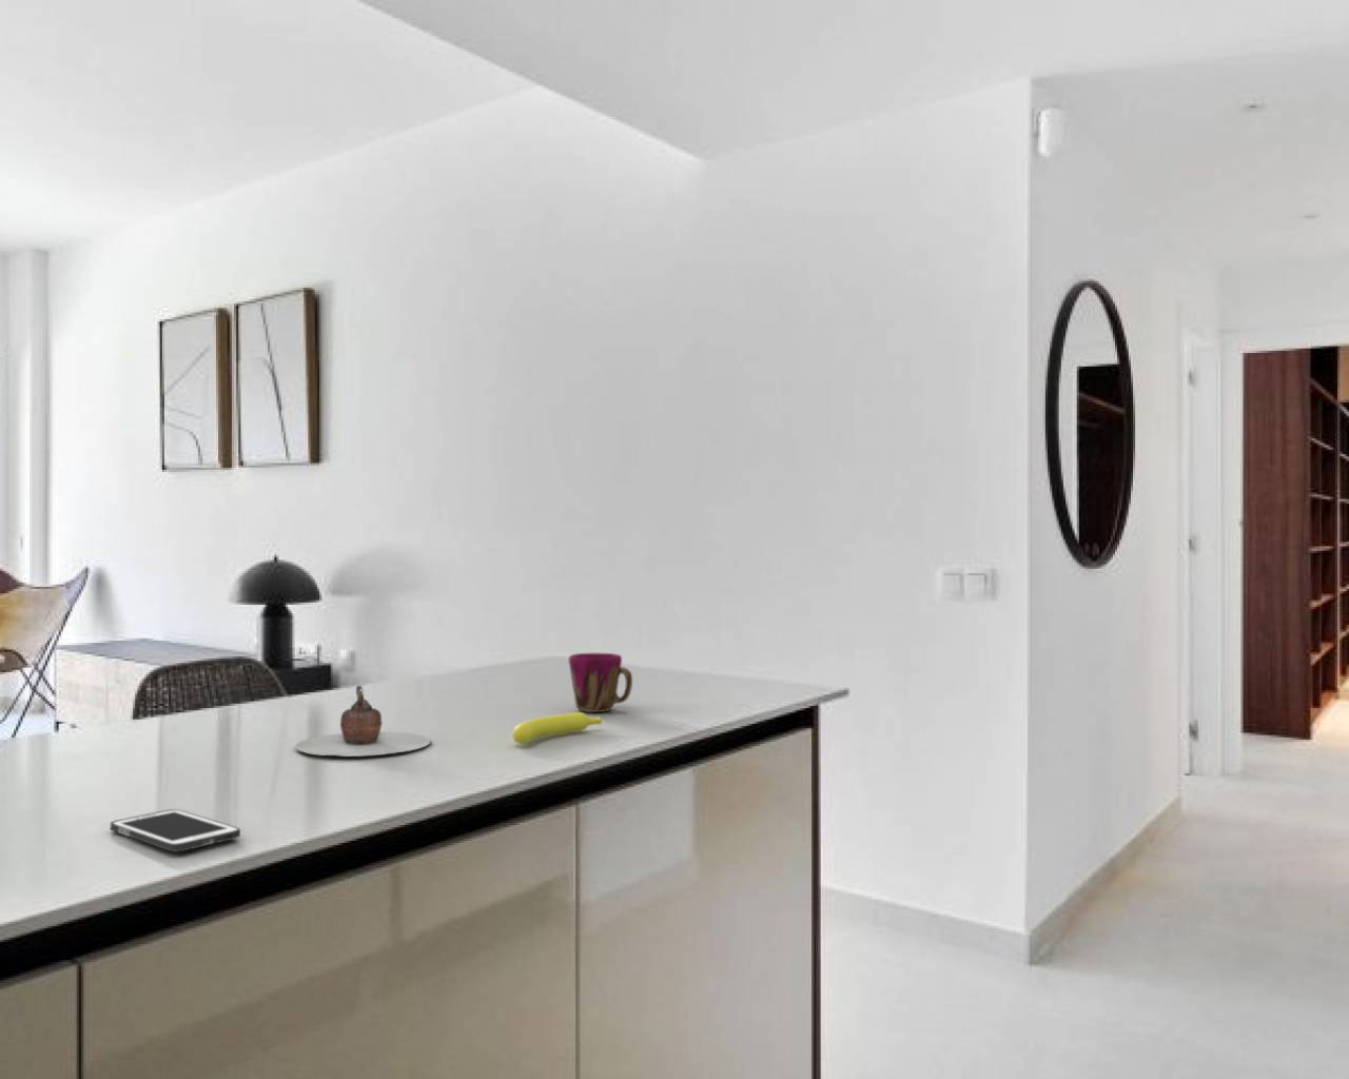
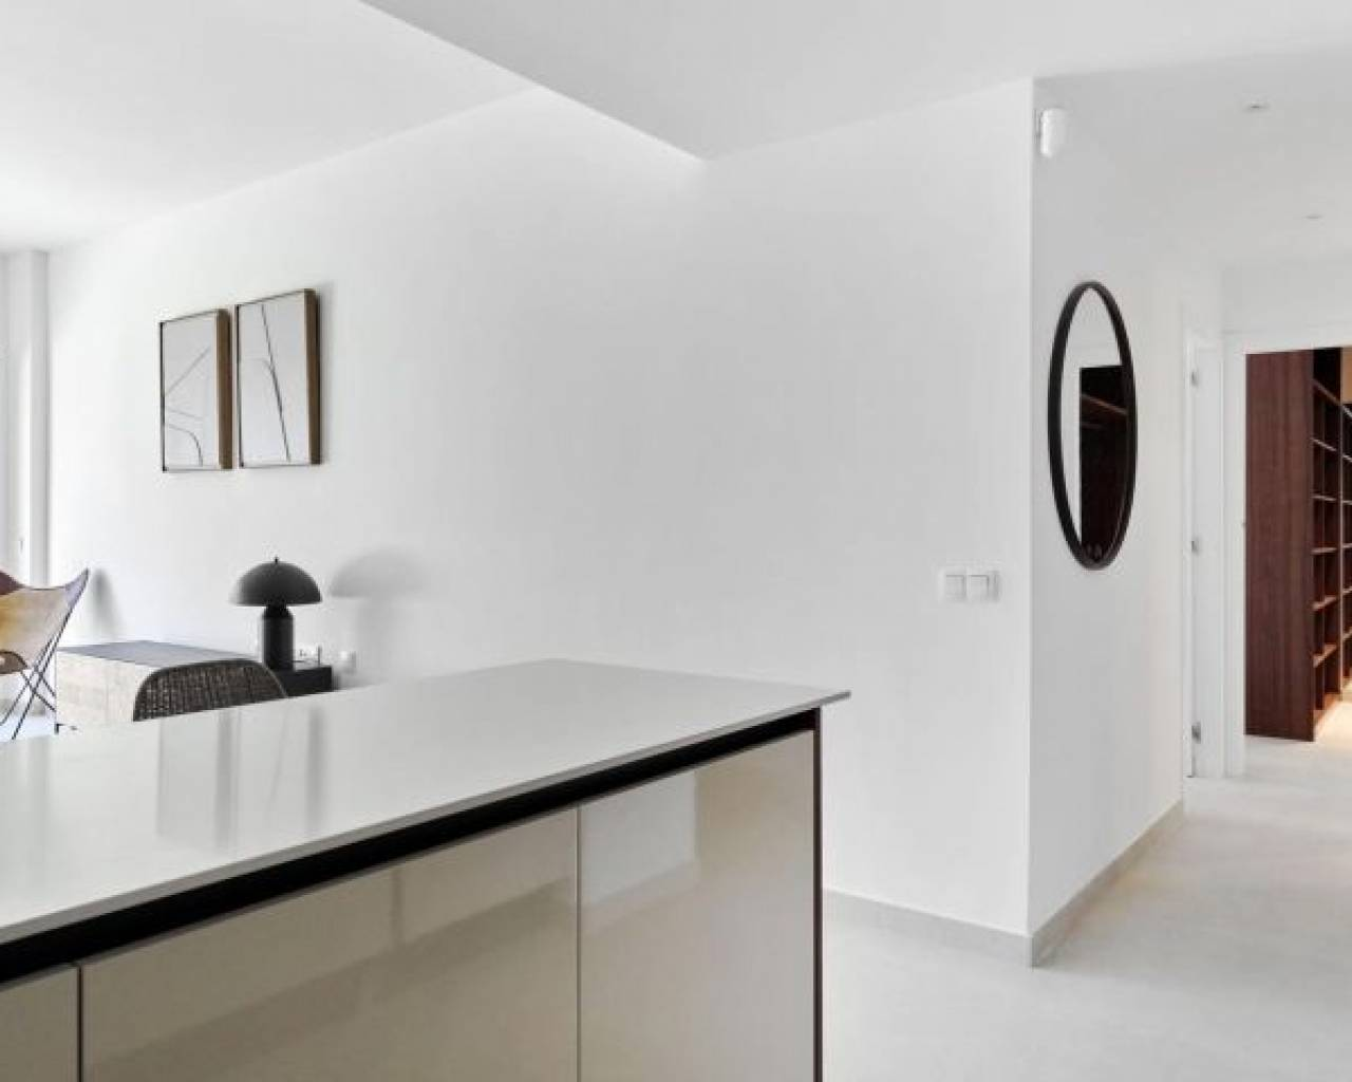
- cup (601, 683)
- teapot (363, 715)
- banana (553, 726)
- cell phone (174, 829)
